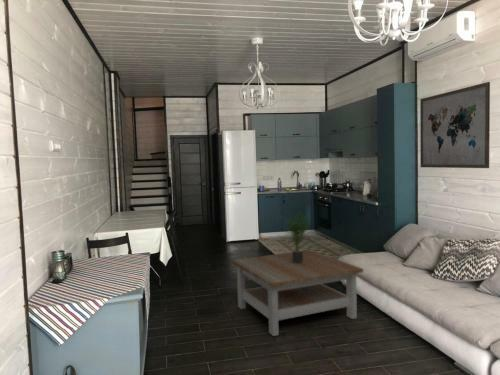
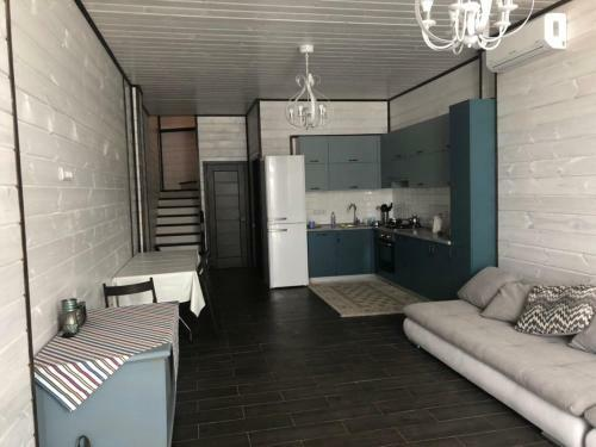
- potted plant (295, 235)
- coffee table (293, 288)
- wall art (451, 129)
